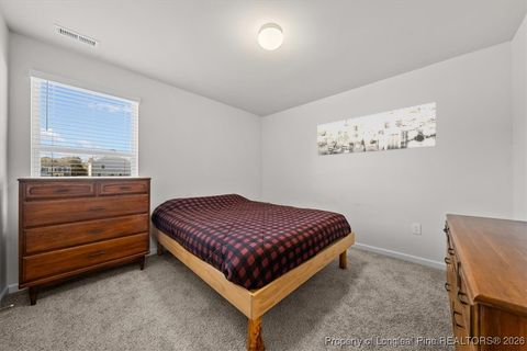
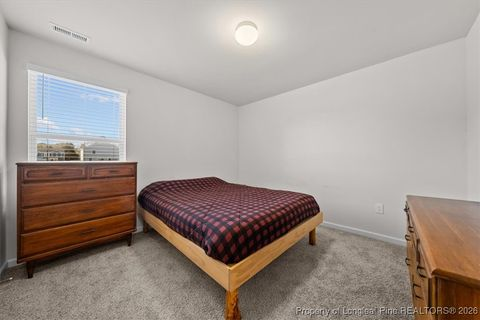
- wall art (366, 134)
